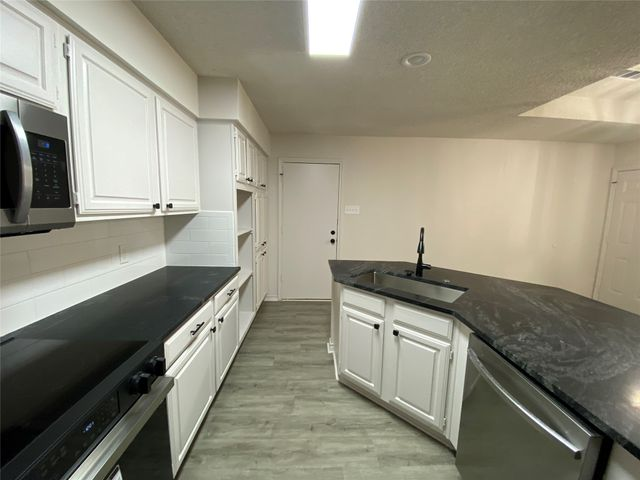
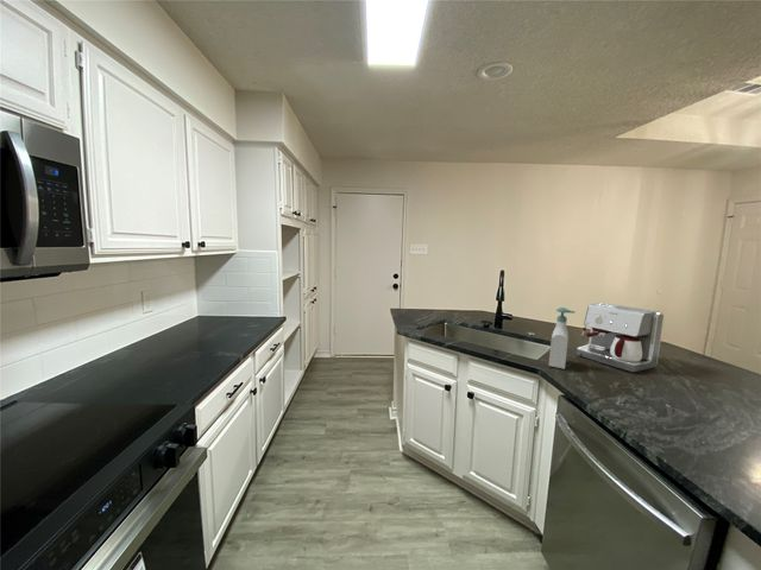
+ soap bottle (561, 336)
+ coffee maker (617, 334)
